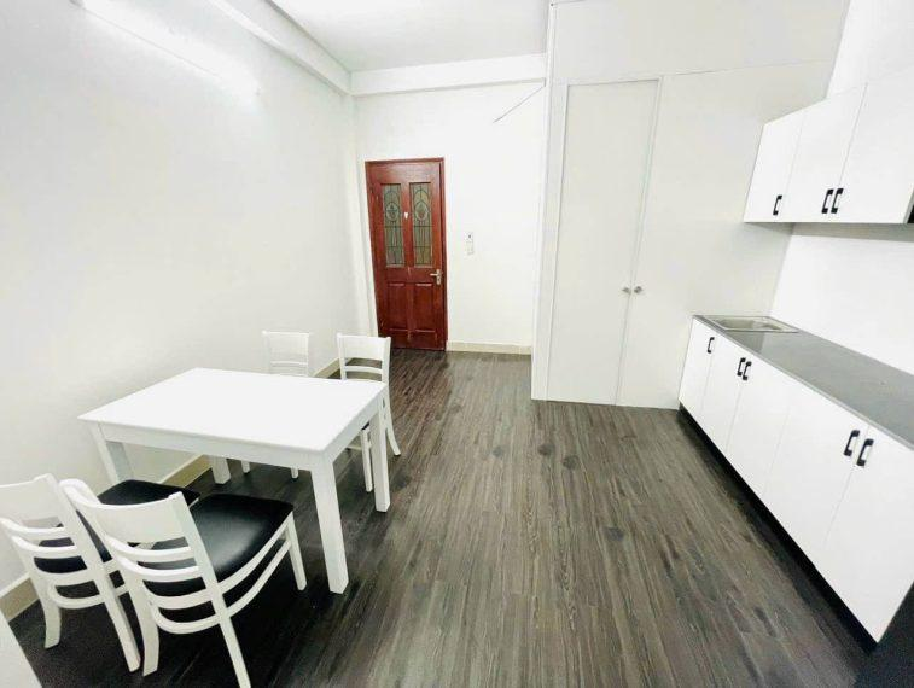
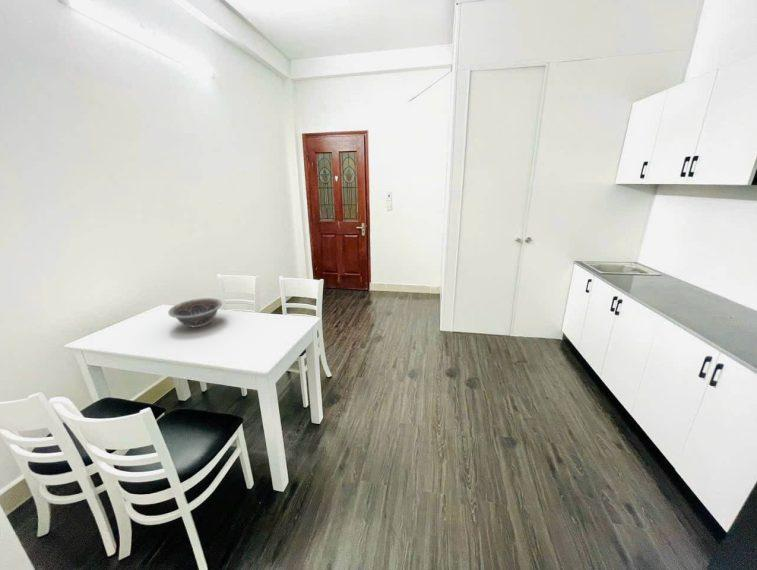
+ decorative bowl (197, 314)
